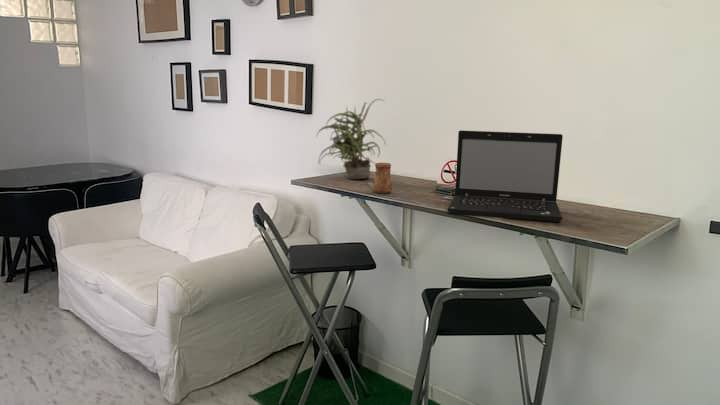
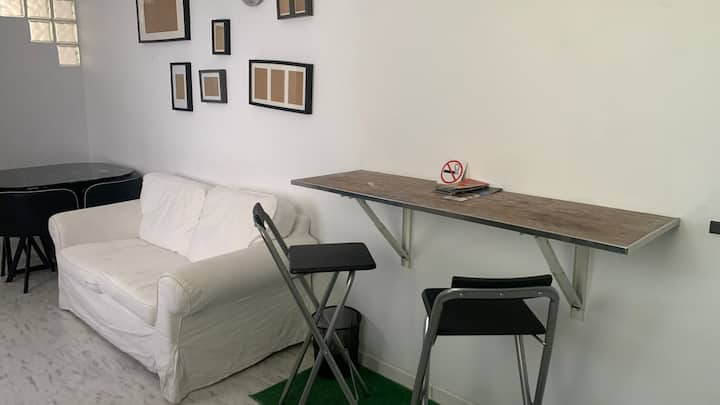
- cup (382, 177)
- potted plant (354, 140)
- laptop (506, 173)
